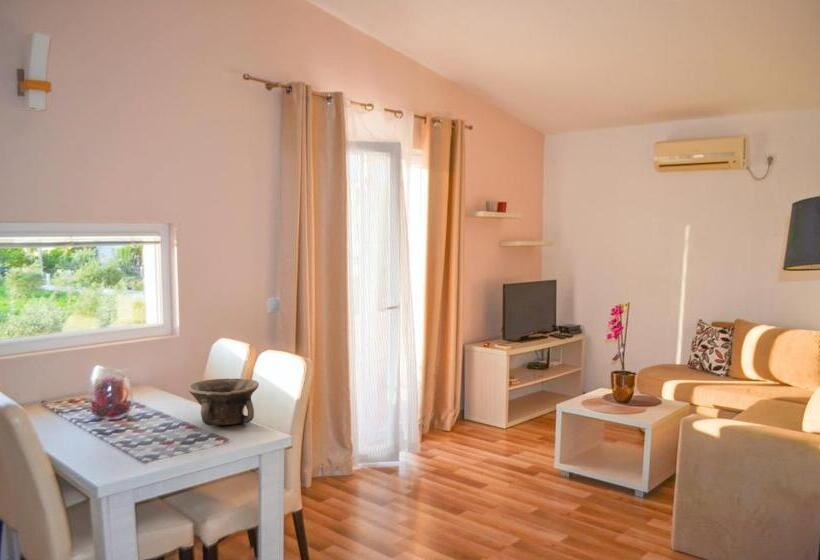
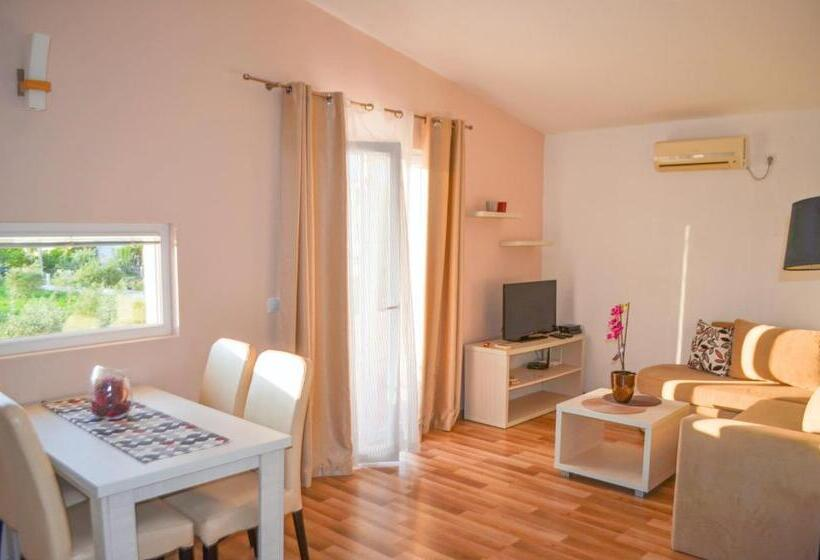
- bowl (223, 402)
